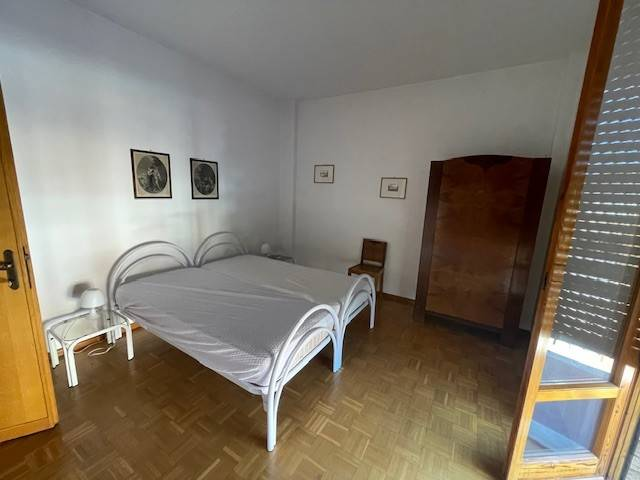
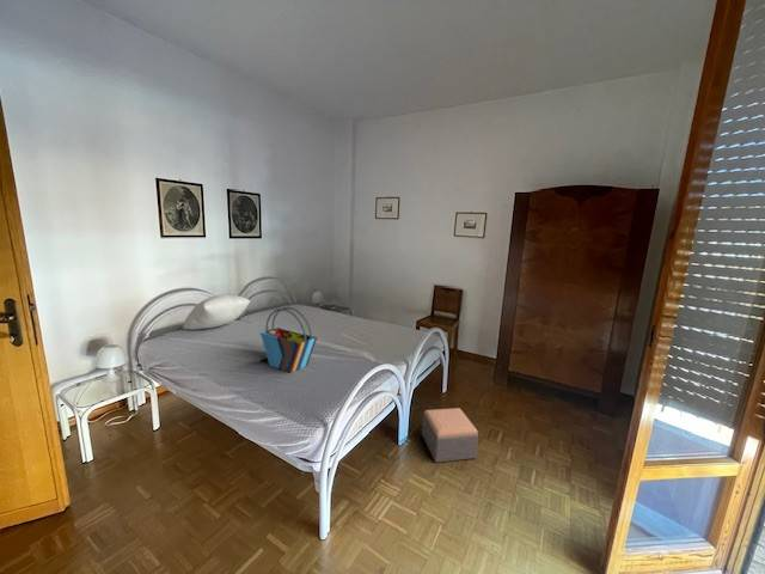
+ footstool (448, 432)
+ tote bag (288, 336)
+ pillow (216, 311)
